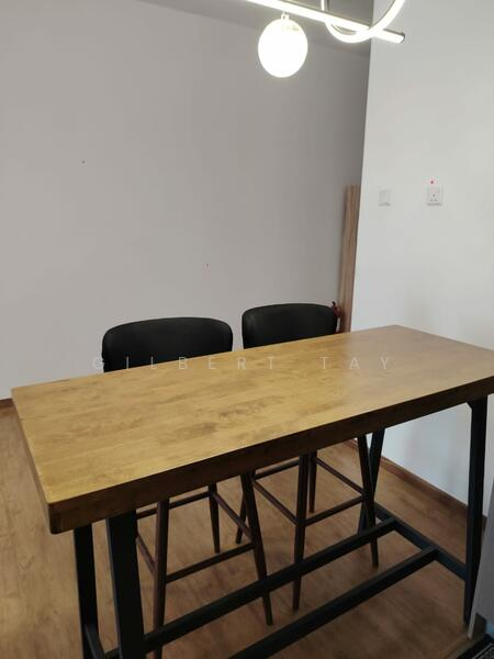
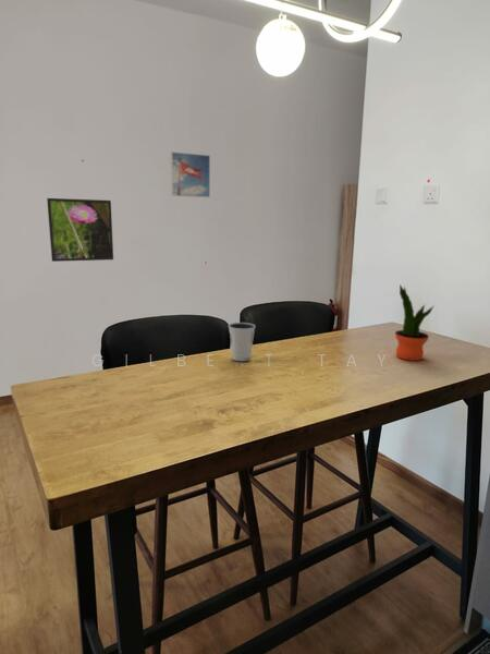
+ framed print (191, 174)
+ potted plant (411, 320)
+ dixie cup (241, 342)
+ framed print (82, 230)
